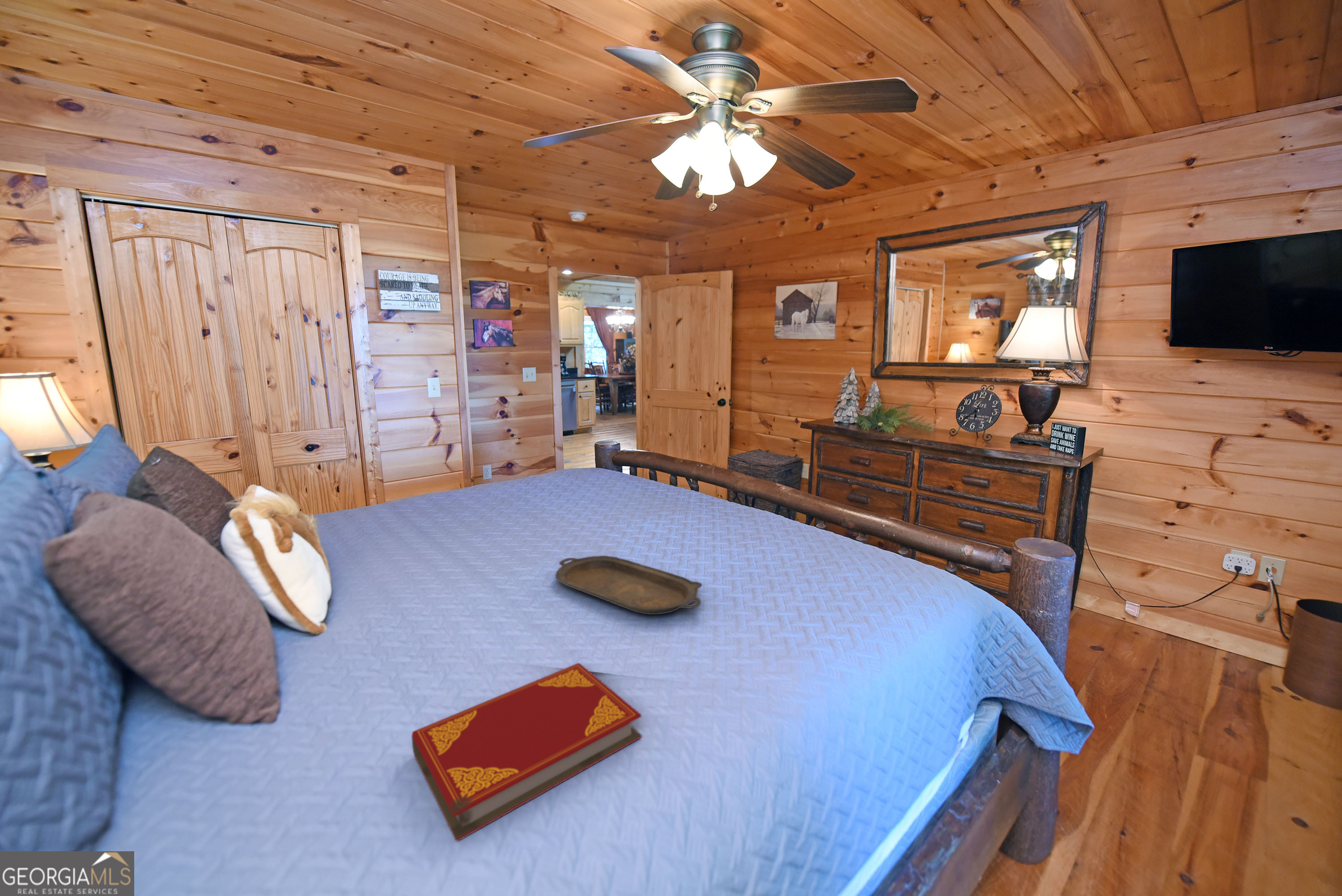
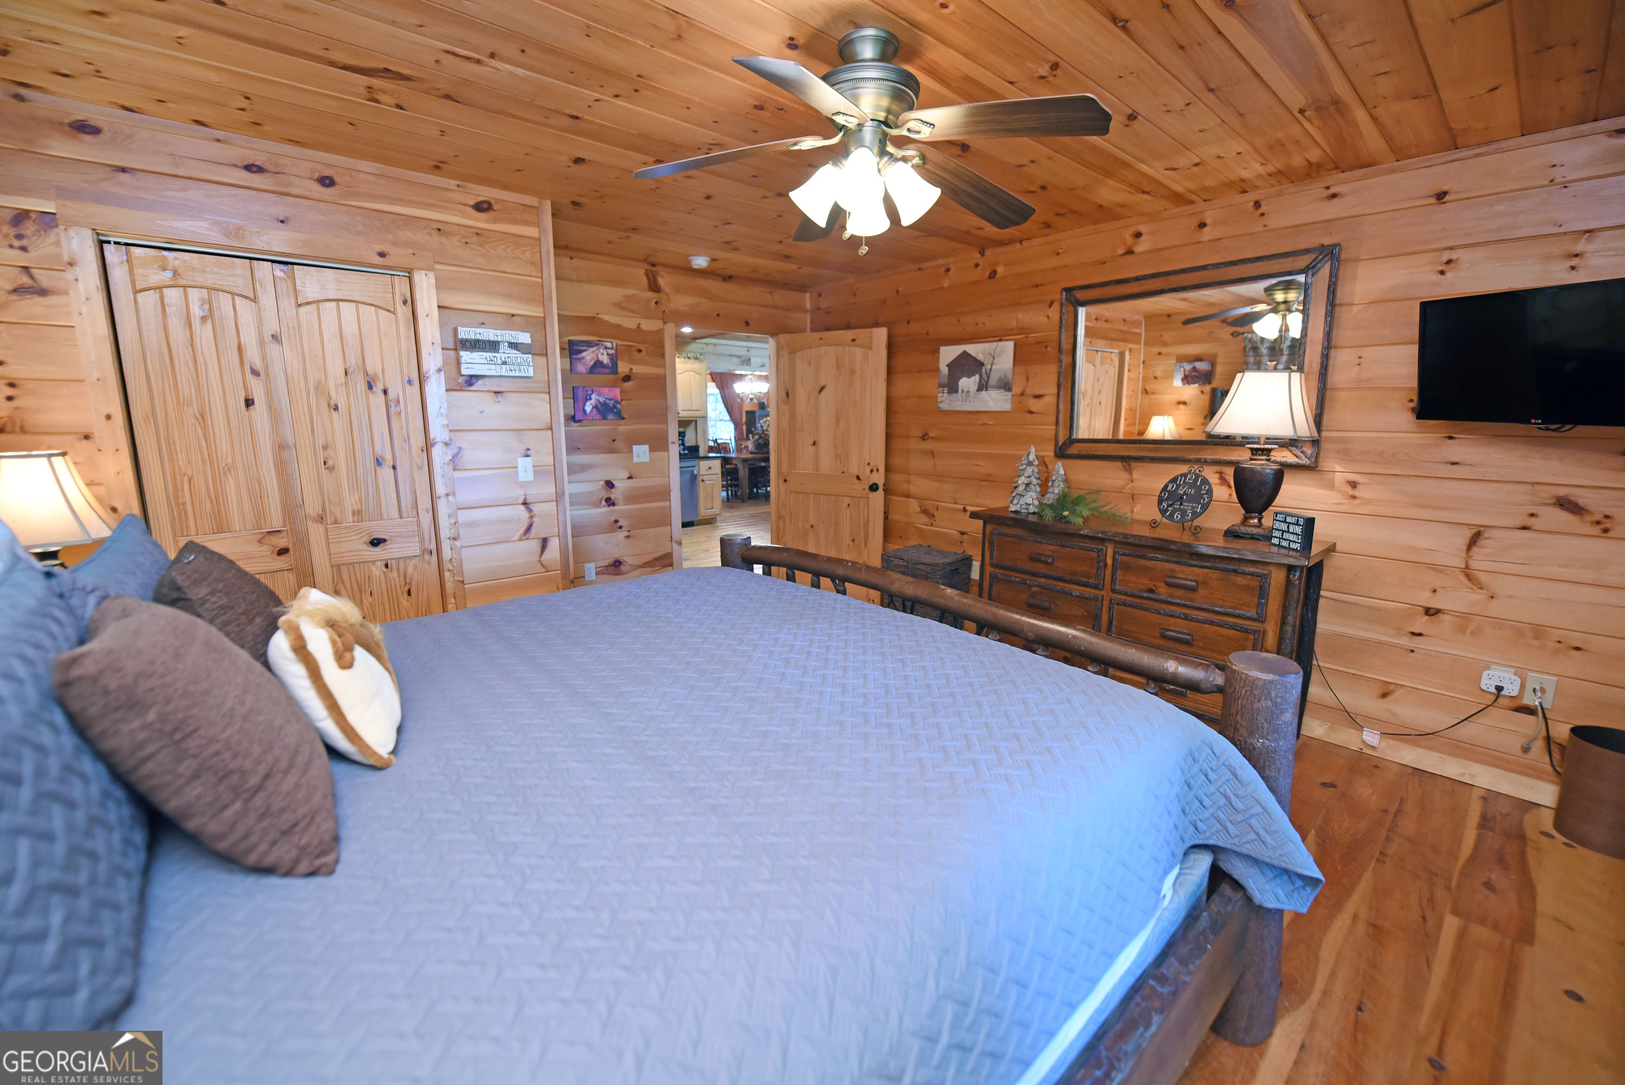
- hardback book (529, 734)
- serving tray (624, 584)
